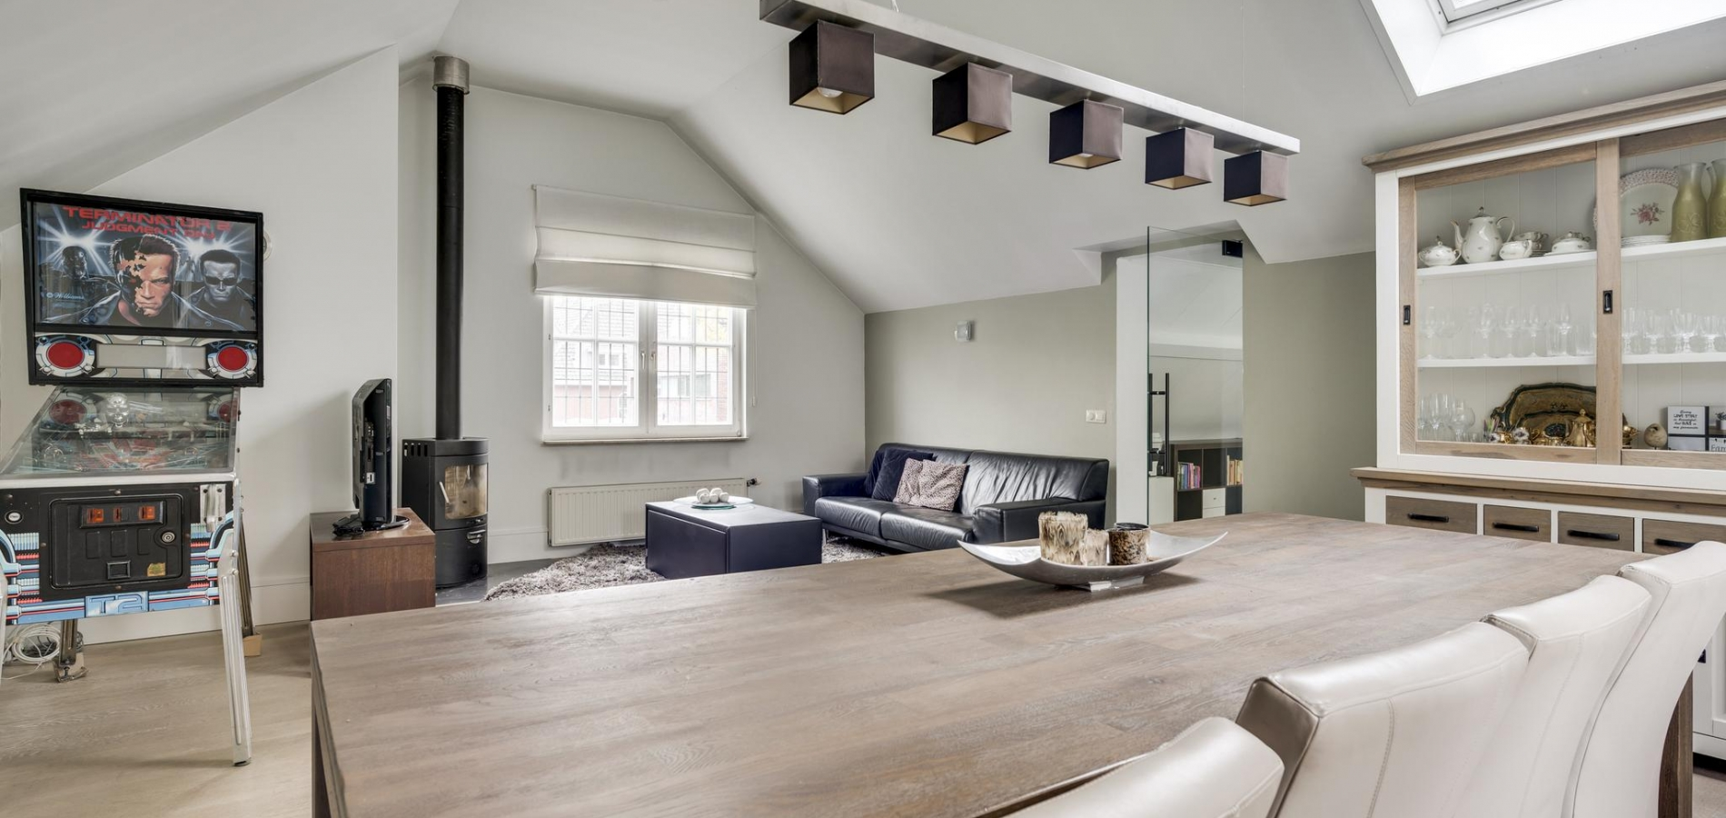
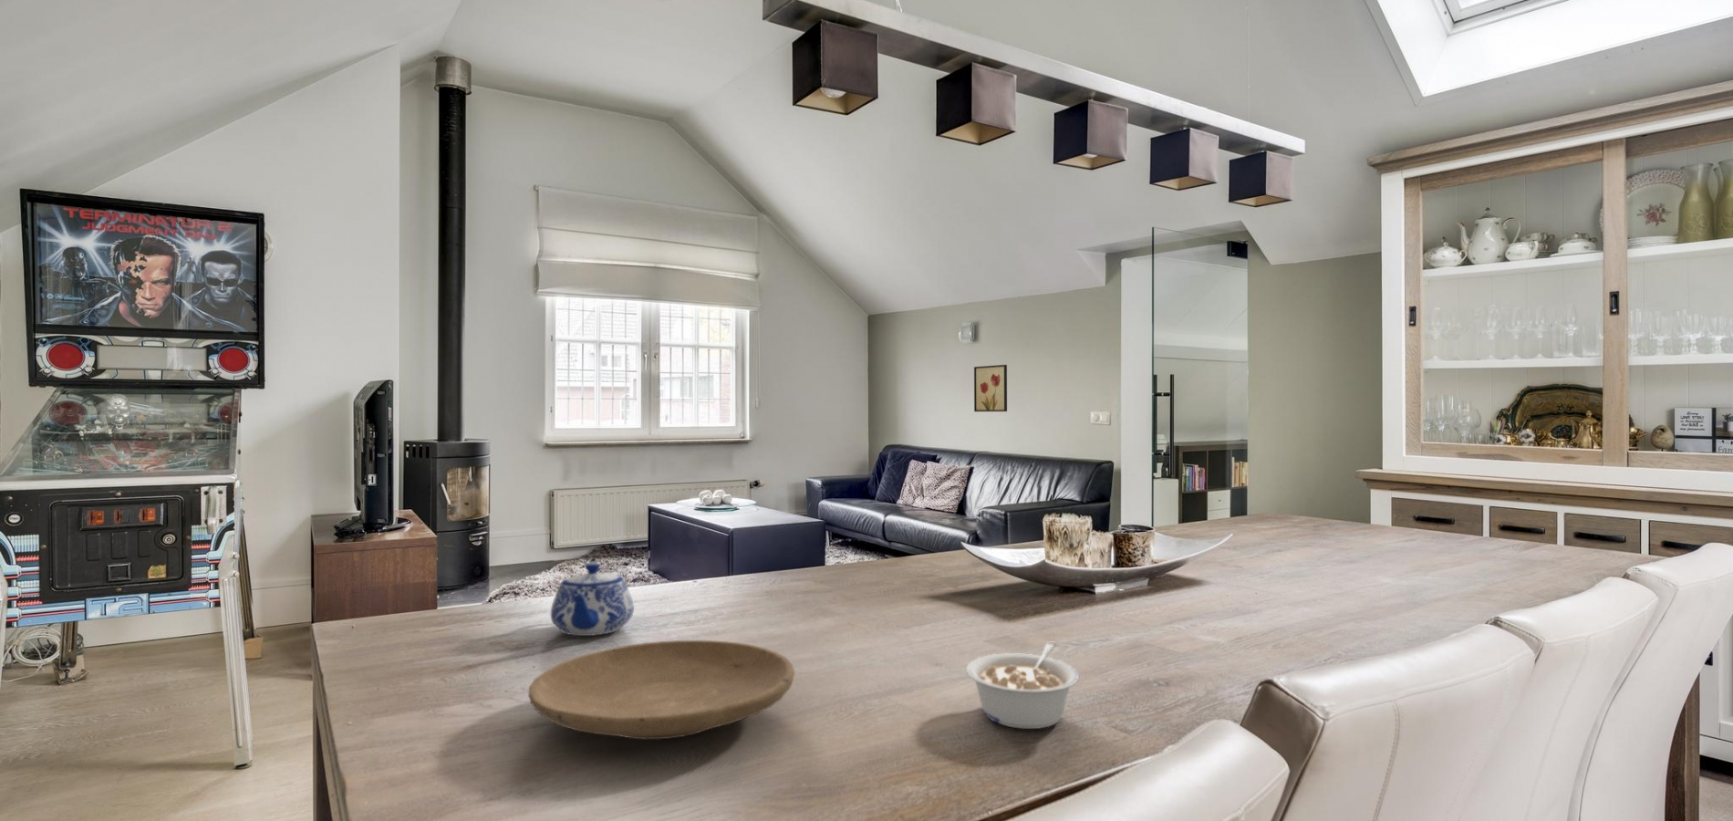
+ wall art (990, 389)
+ legume (1020, 686)
+ plate (665, 694)
+ teapot (591, 598)
